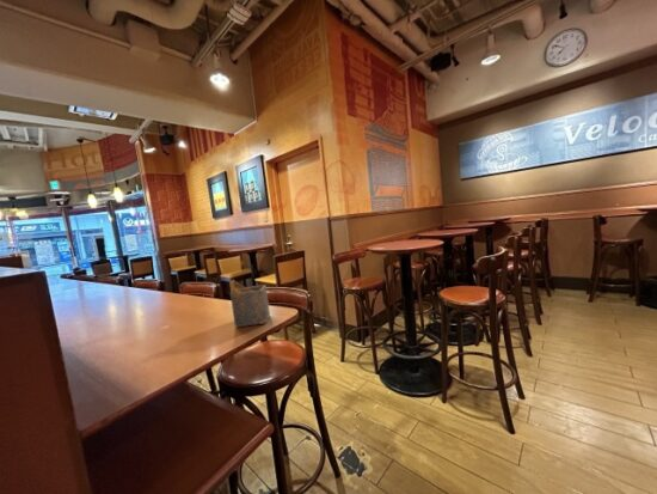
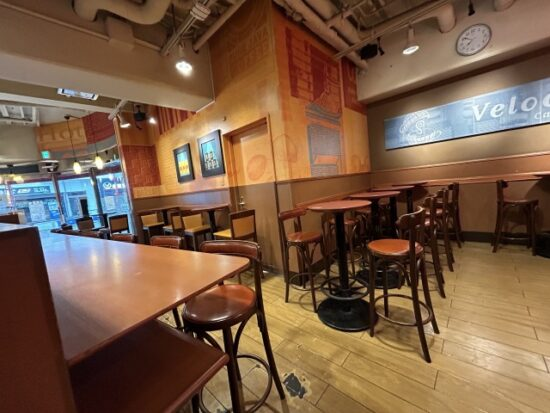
- napkin holder (248, 299)
